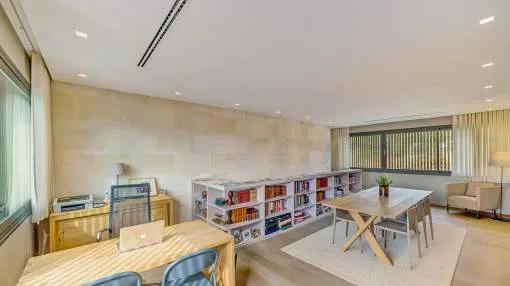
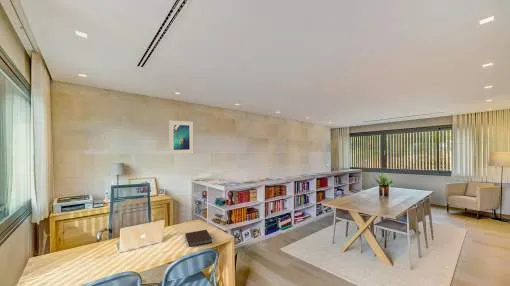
+ notebook (198, 237)
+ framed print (181, 137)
